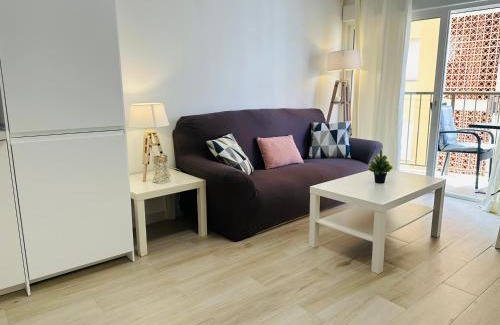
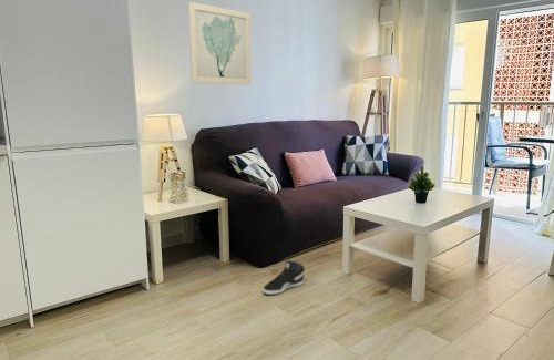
+ wall art (222, 45)
+ sneaker (283, 275)
